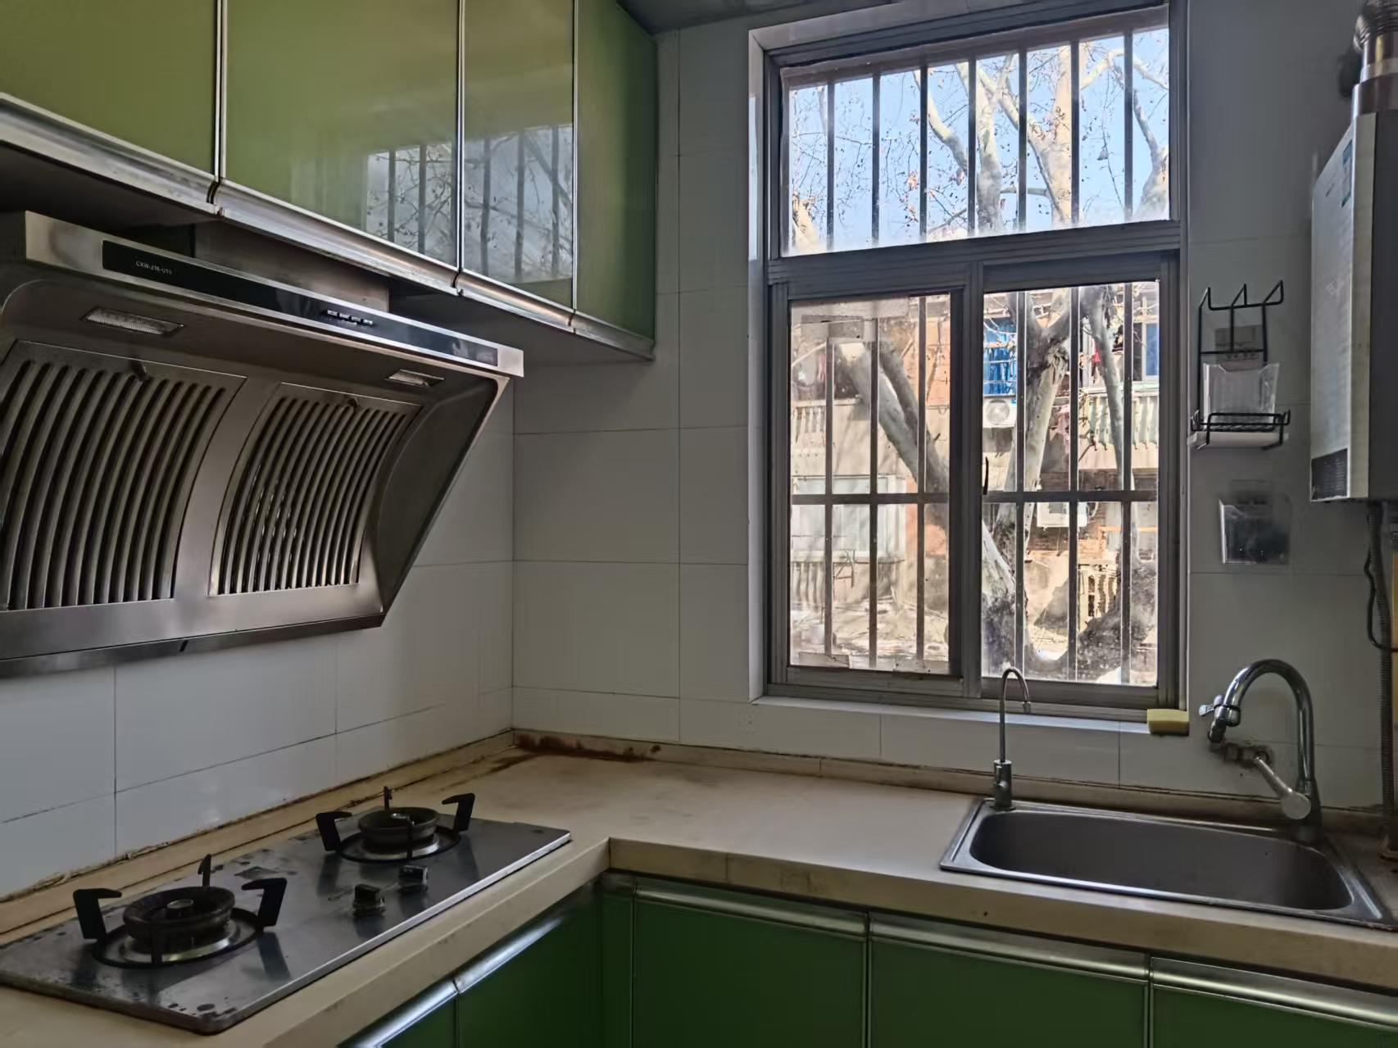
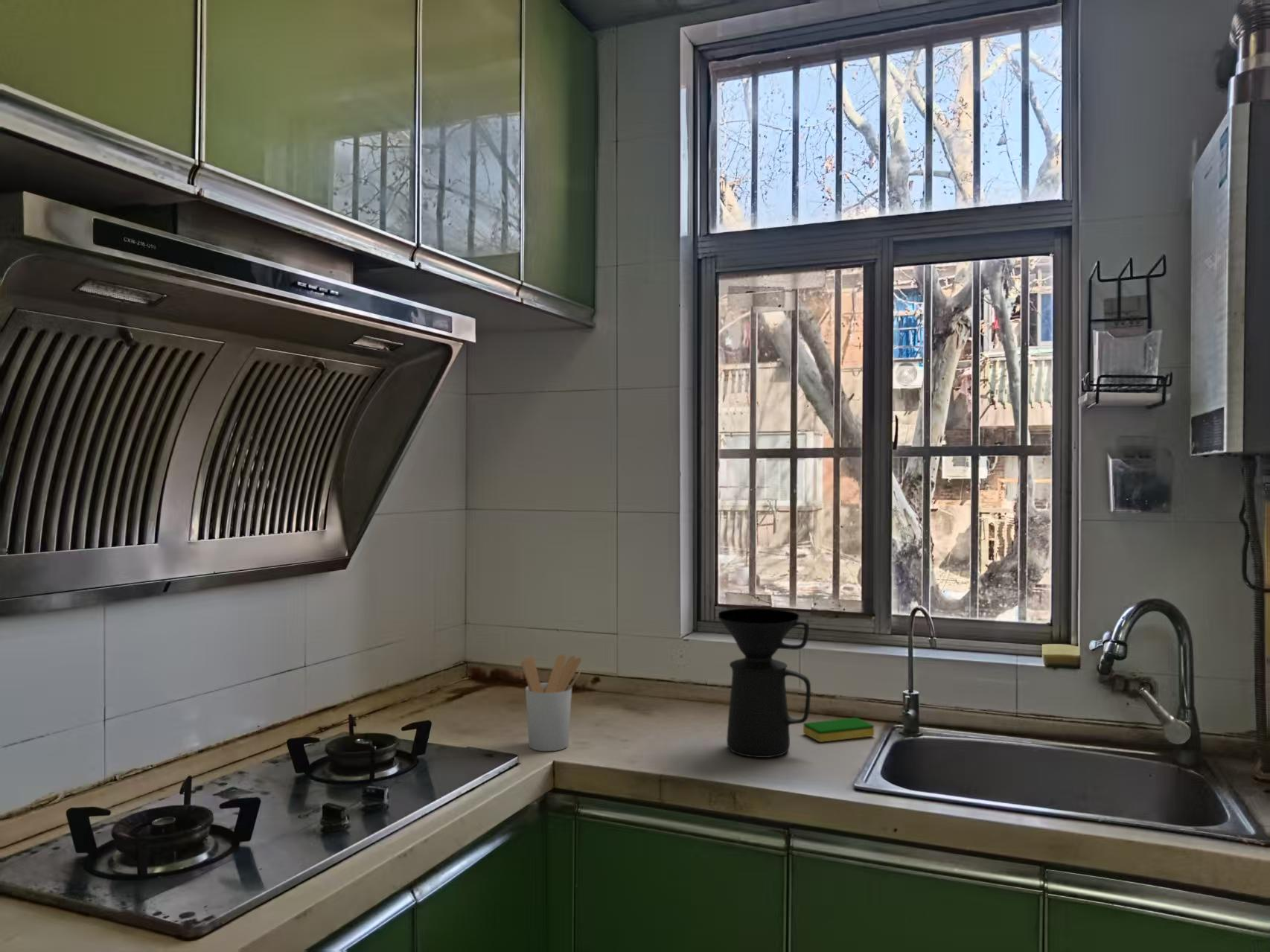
+ dish sponge (838, 729)
+ coffee maker (758, 681)
+ utensil holder (555, 699)
